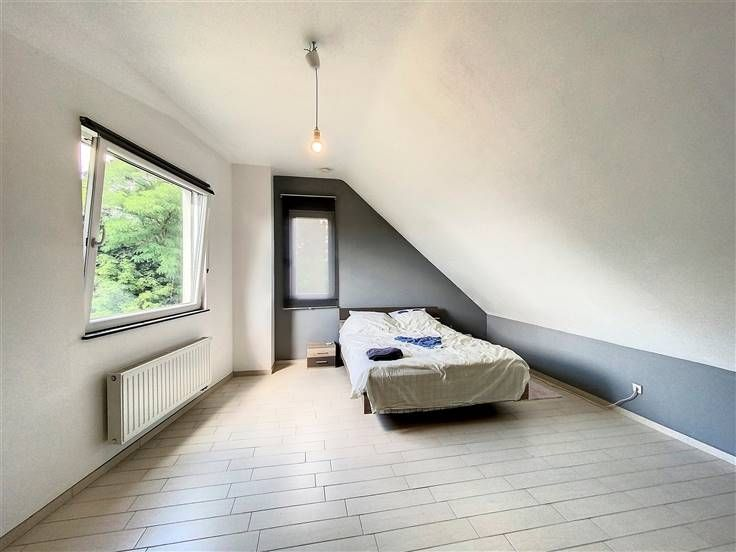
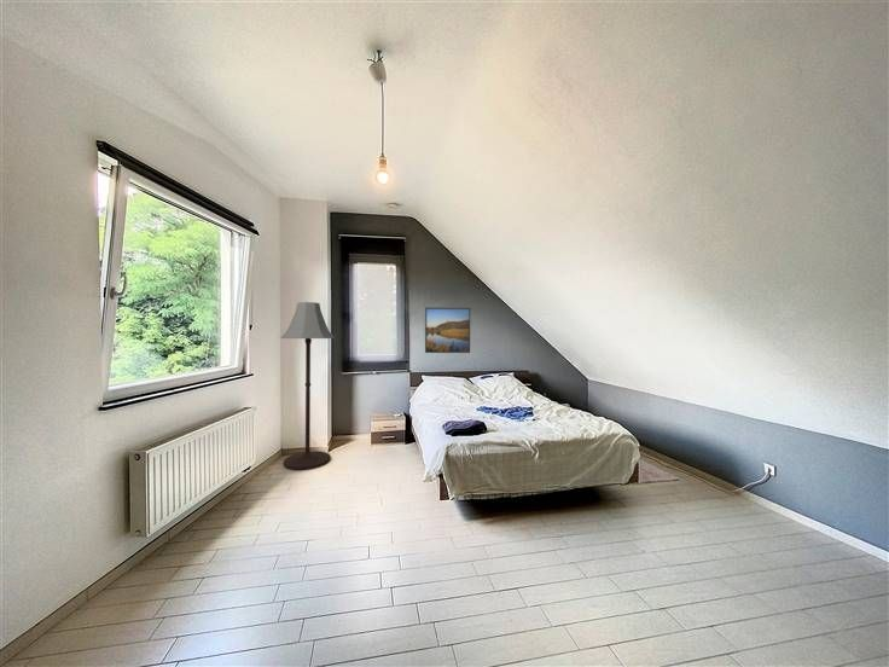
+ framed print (447, 330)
+ floor lamp (307, 382)
